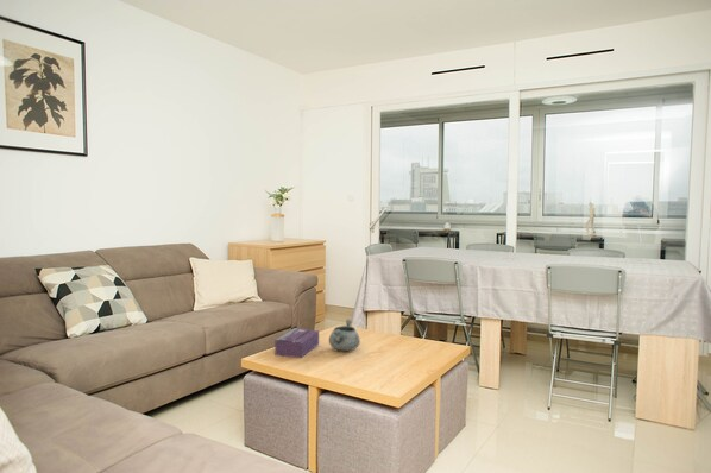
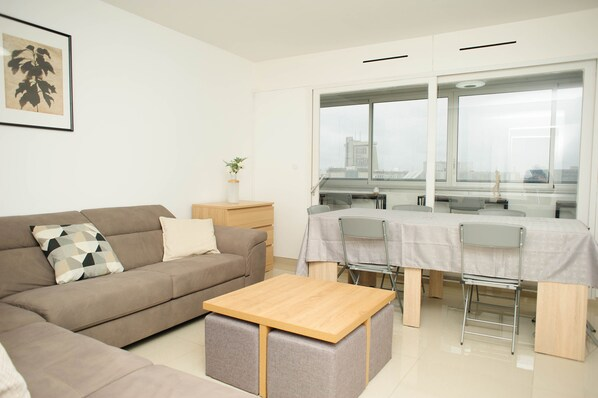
- tissue box (297, 341)
- decorative bowl (344, 336)
